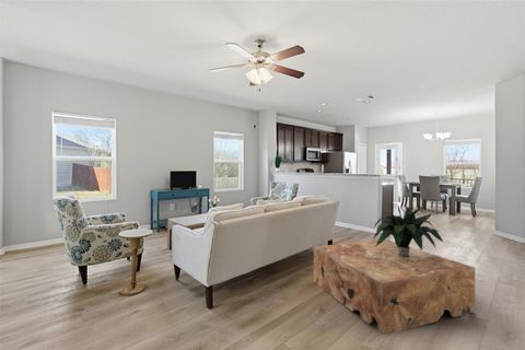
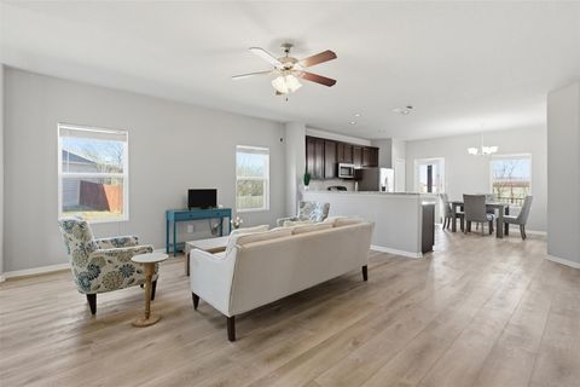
- potted plant (405, 230)
- coffee table (384, 275)
